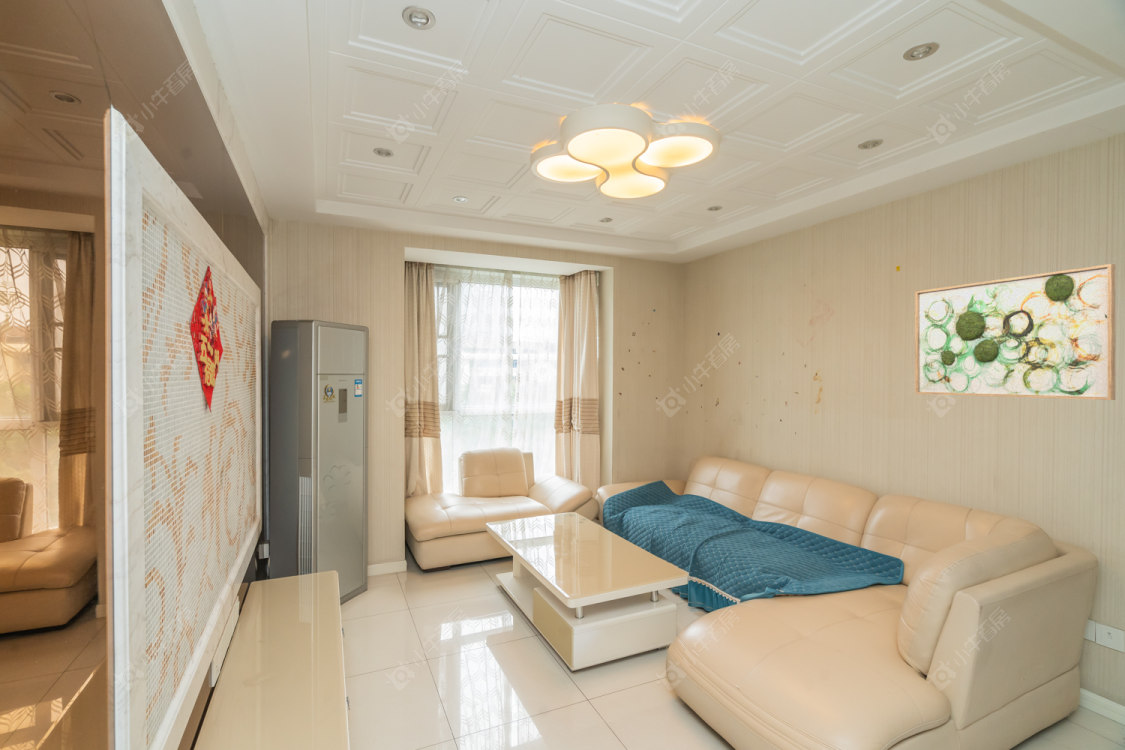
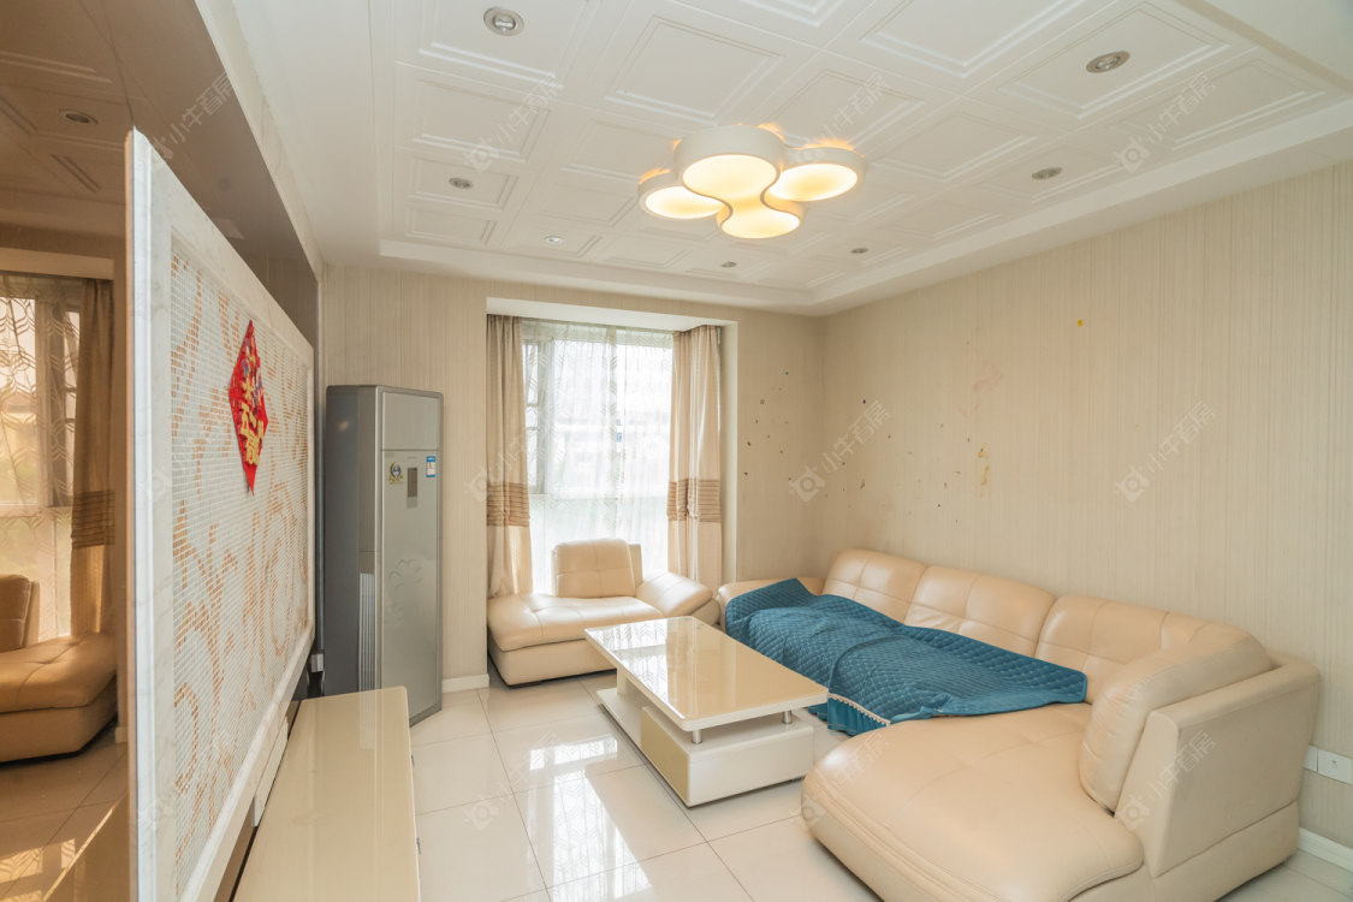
- wall art (1000, 338)
